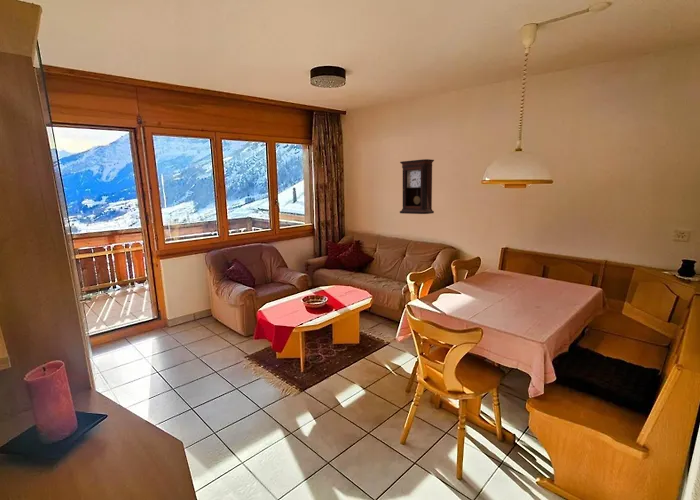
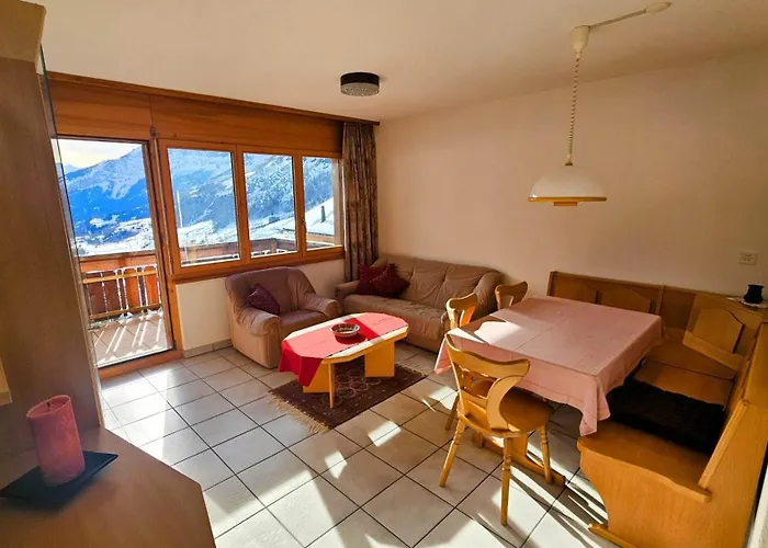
- pendulum clock (415, 187)
